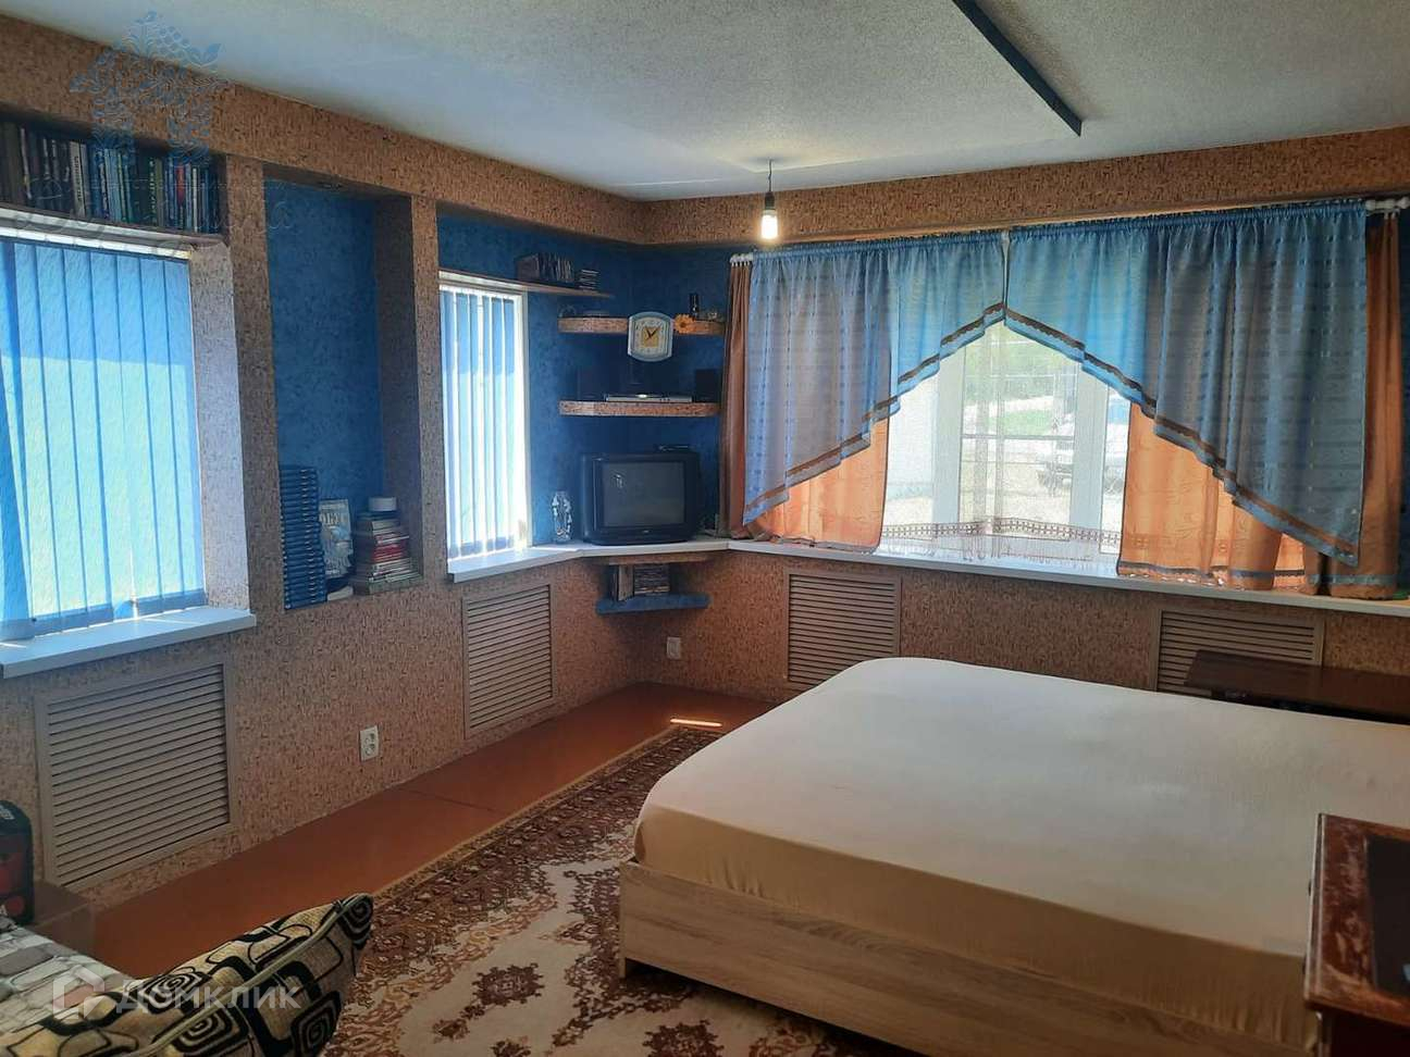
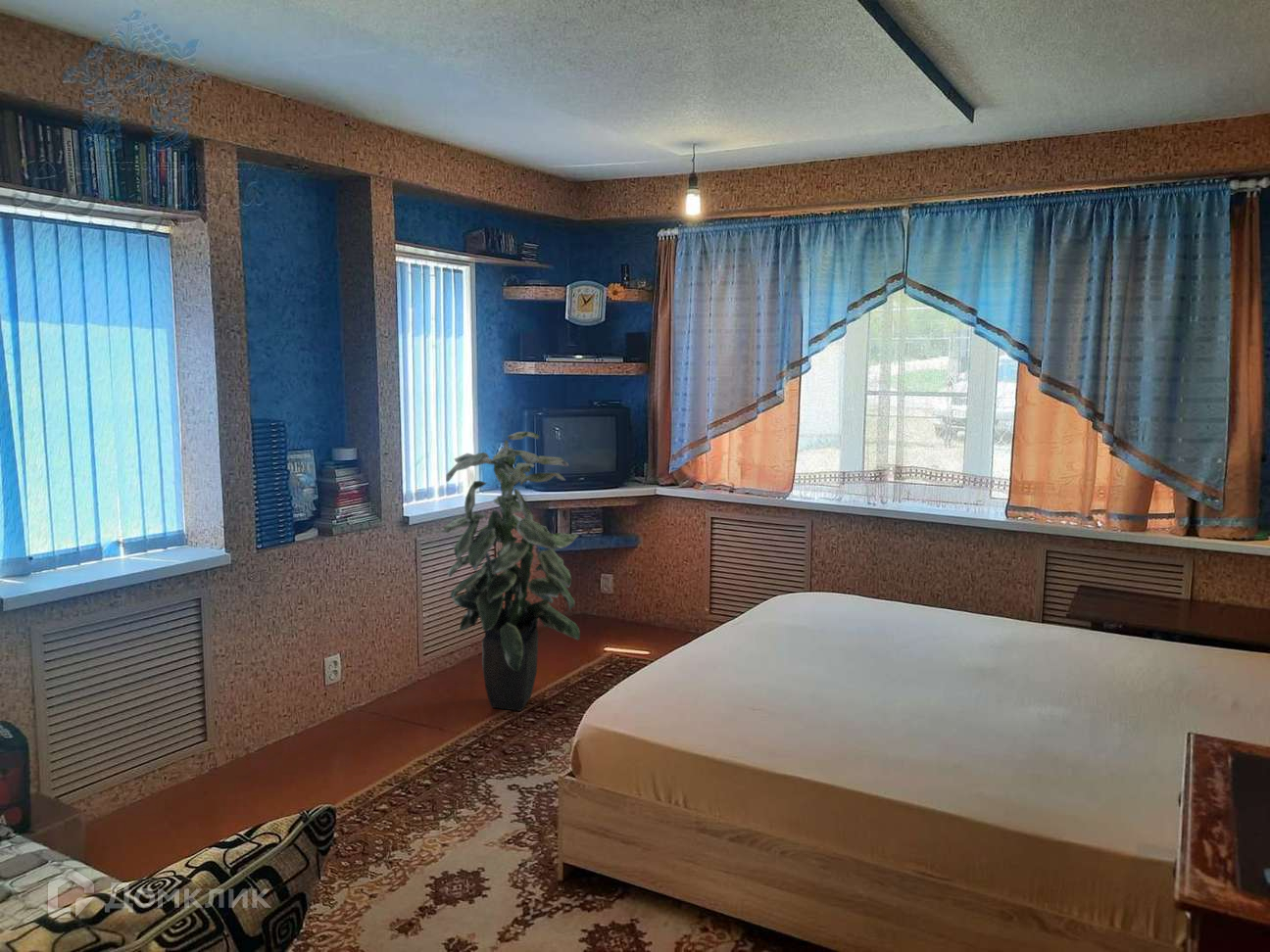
+ indoor plant (515, 573)
